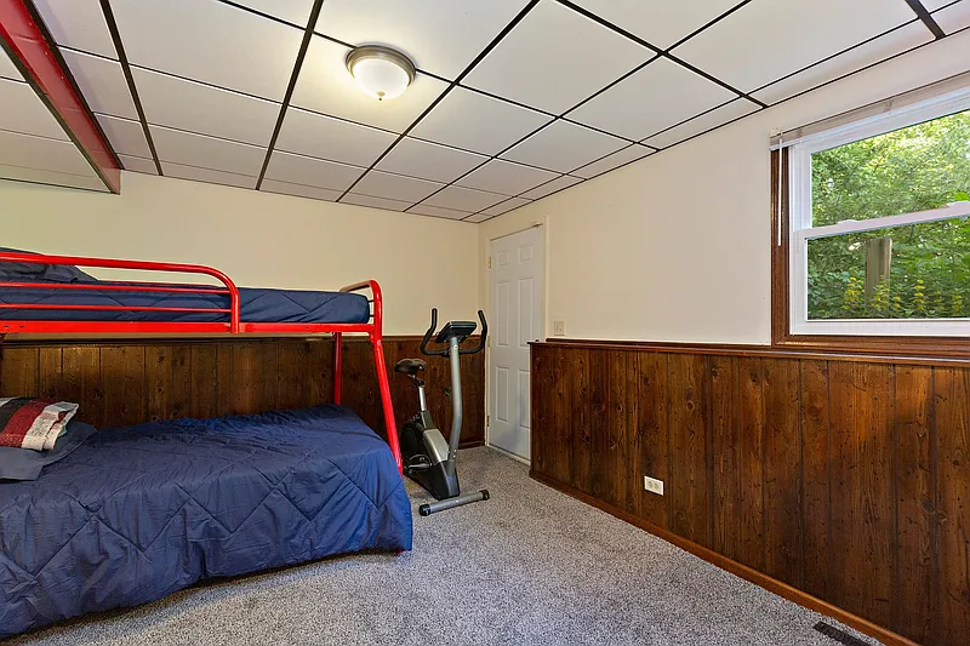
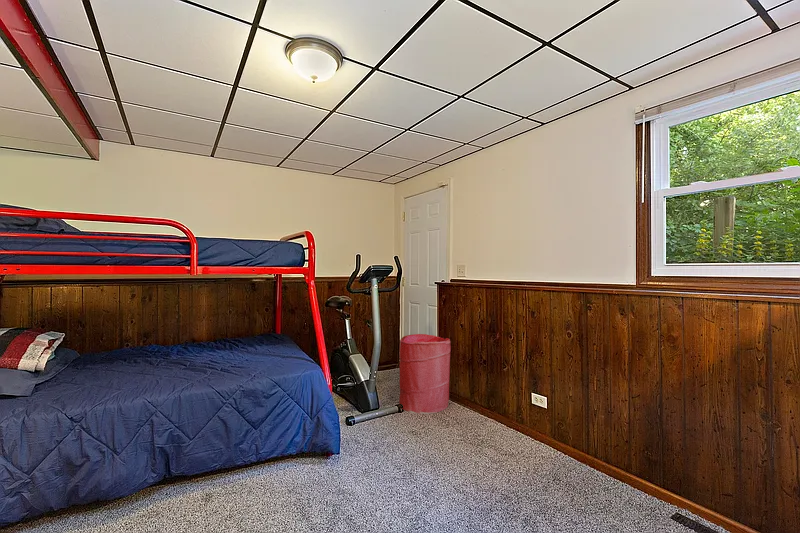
+ laundry hamper (425, 370)
